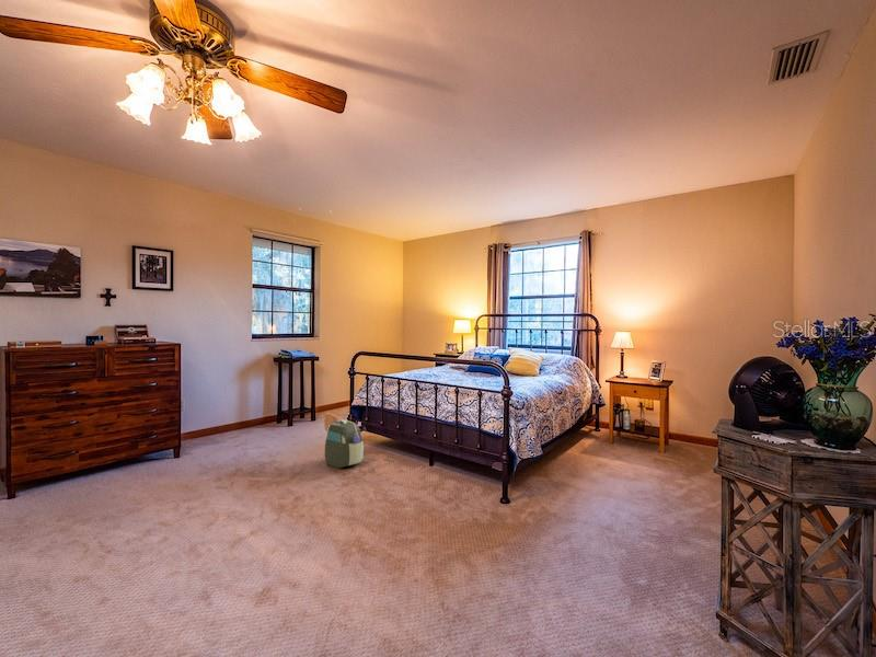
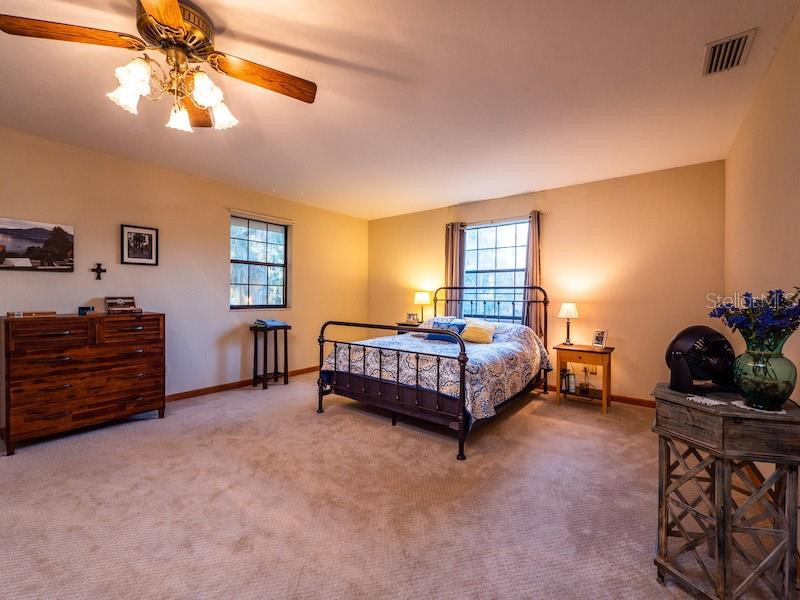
- backpack (343, 438)
